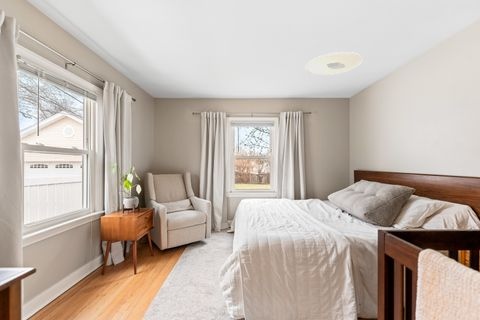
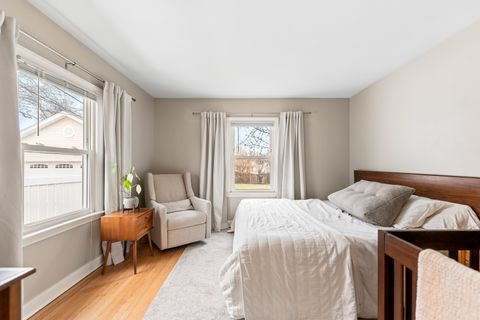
- ceiling light (332, 62)
